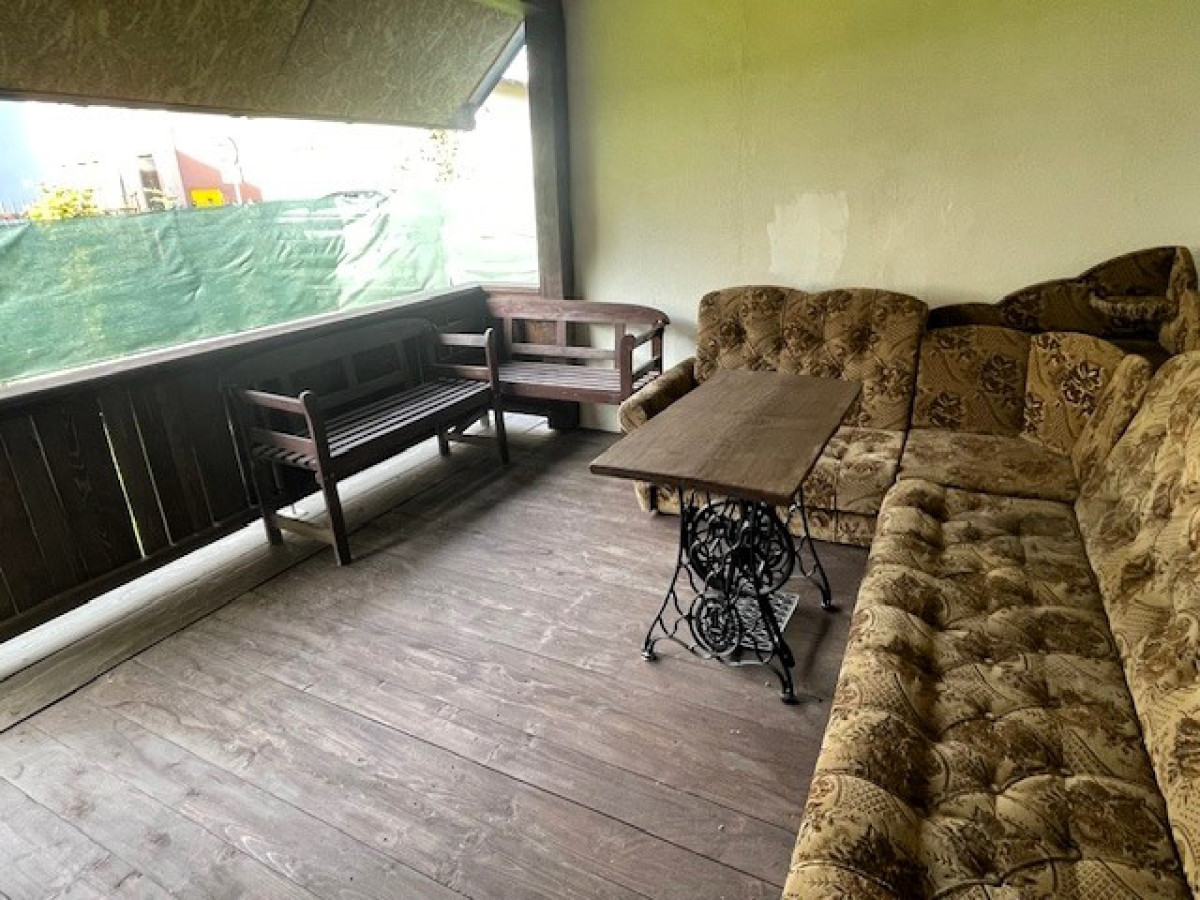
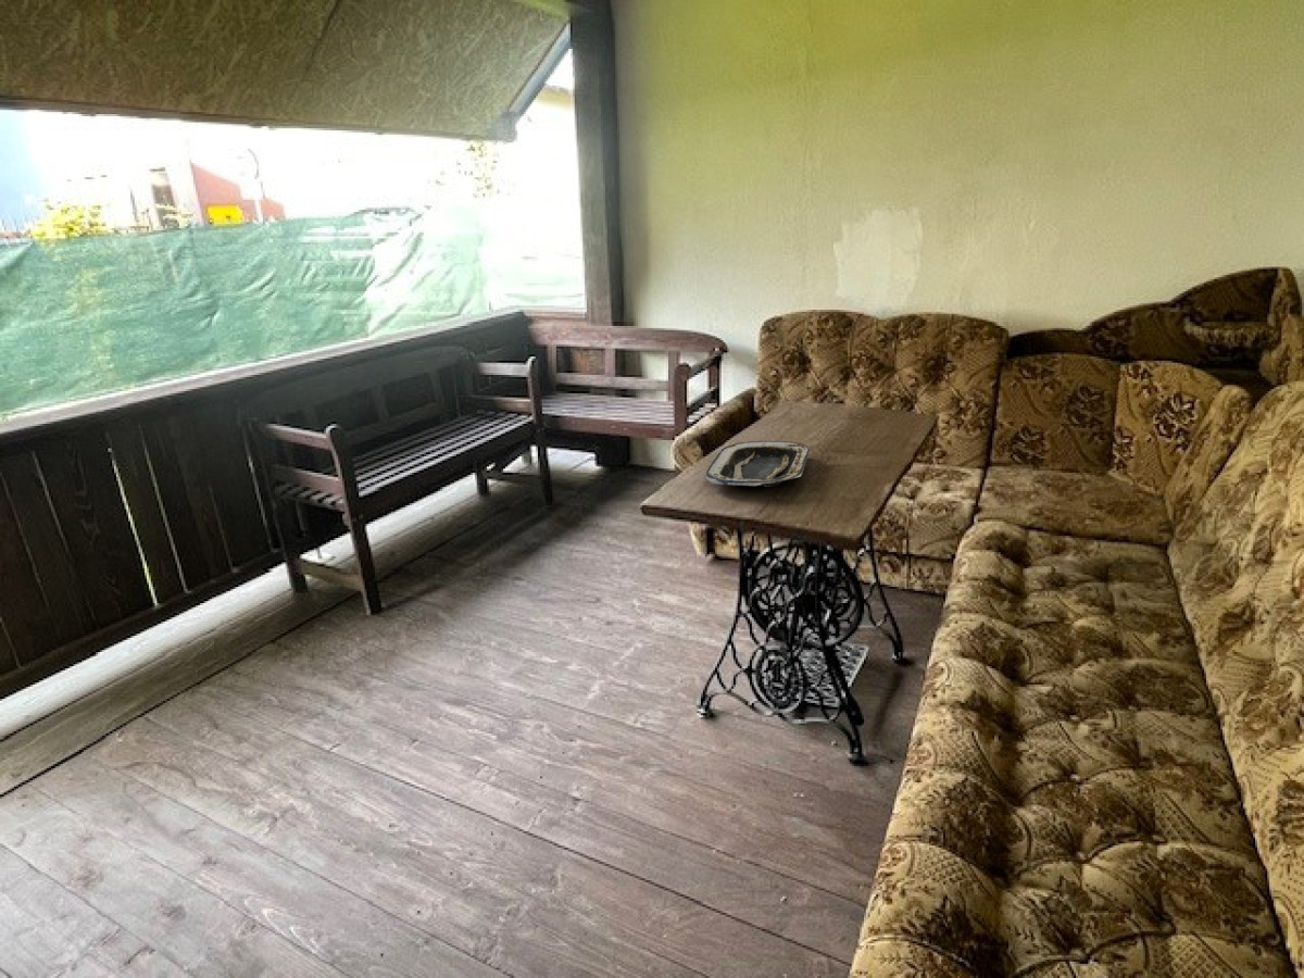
+ tray (758, 464)
